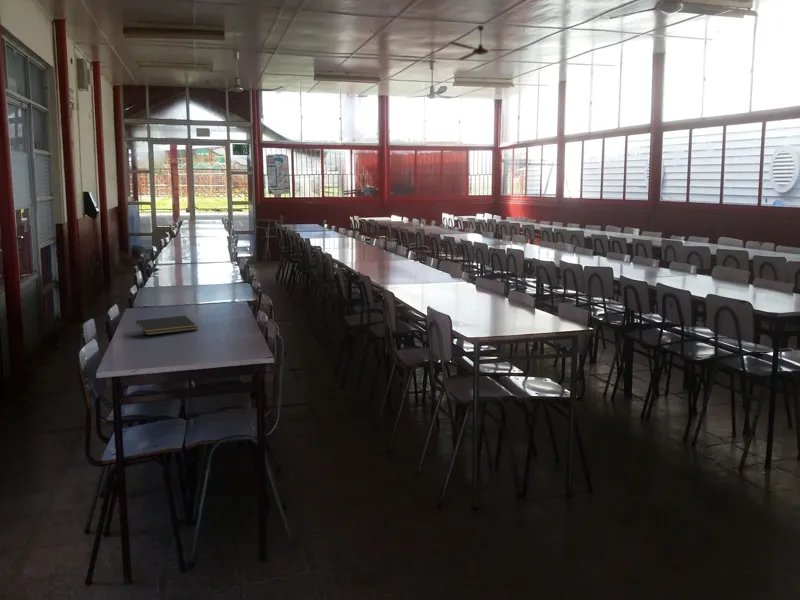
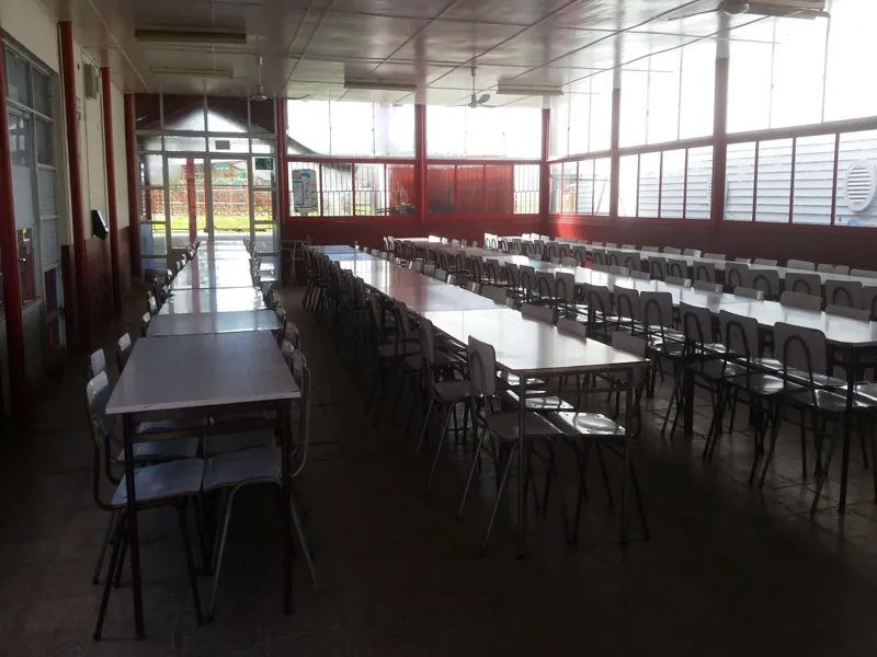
- ceiling fan (481, 44)
- notepad (167, 325)
